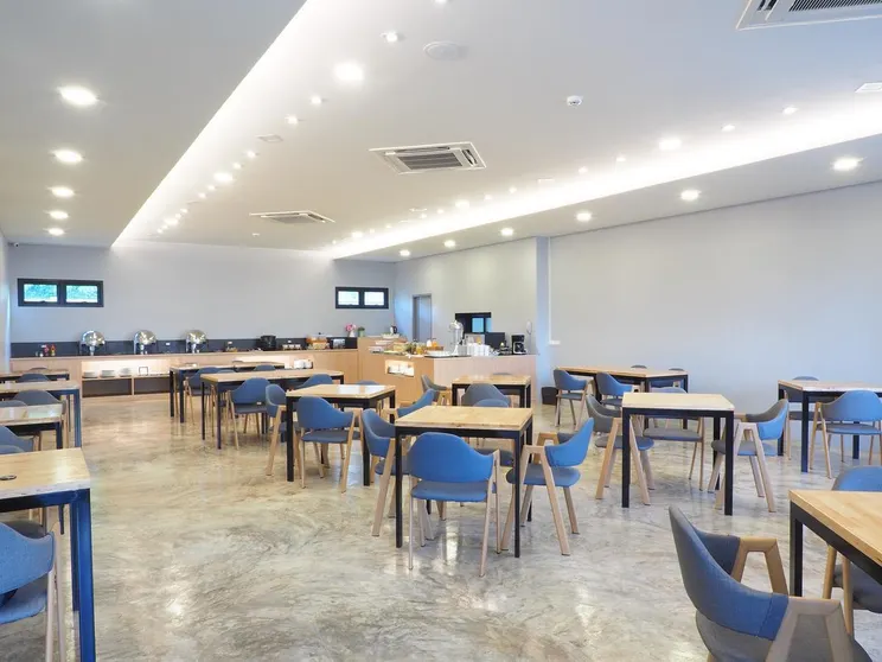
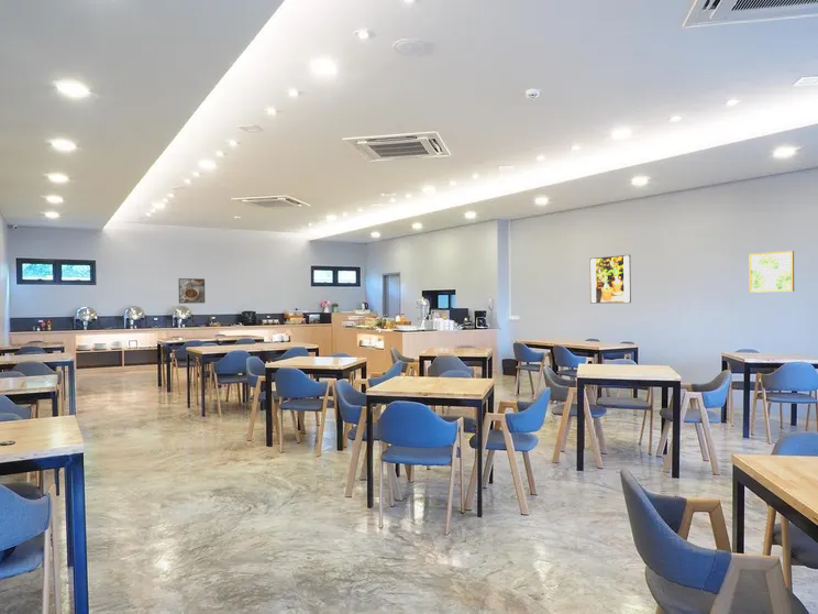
+ wall art (771, 272)
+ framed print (191, 290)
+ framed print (609, 279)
